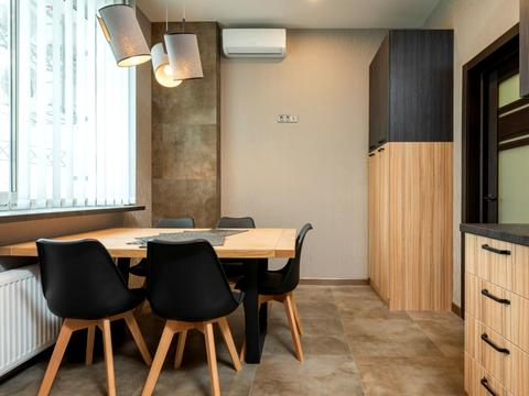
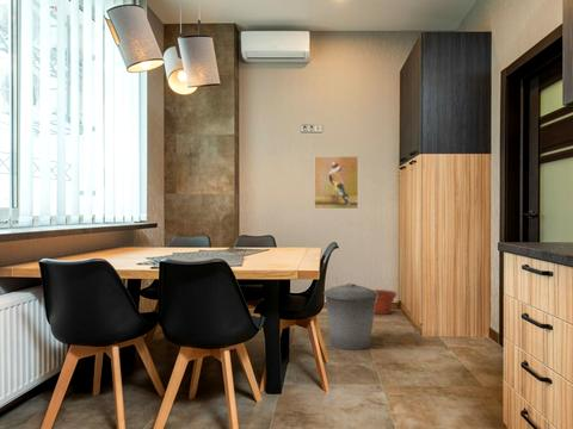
+ trash can (350, 313)
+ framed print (335, 182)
+ plant pot (381, 301)
